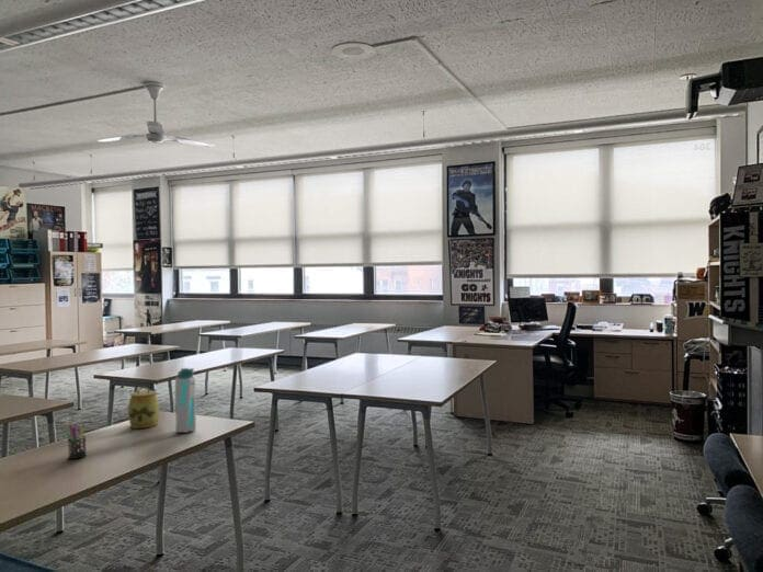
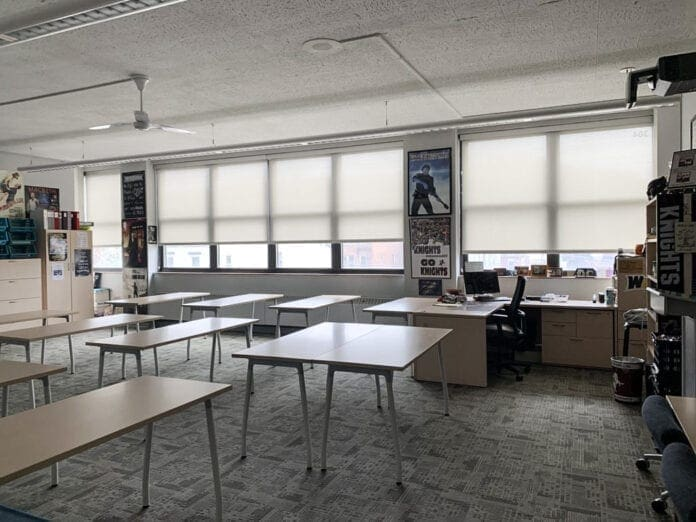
- jar (144, 404)
- water bottle (186, 399)
- pen holder (75, 441)
